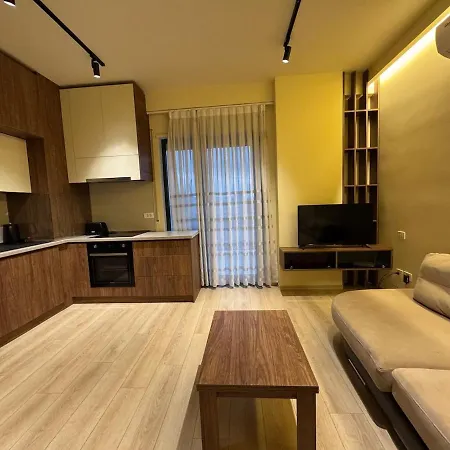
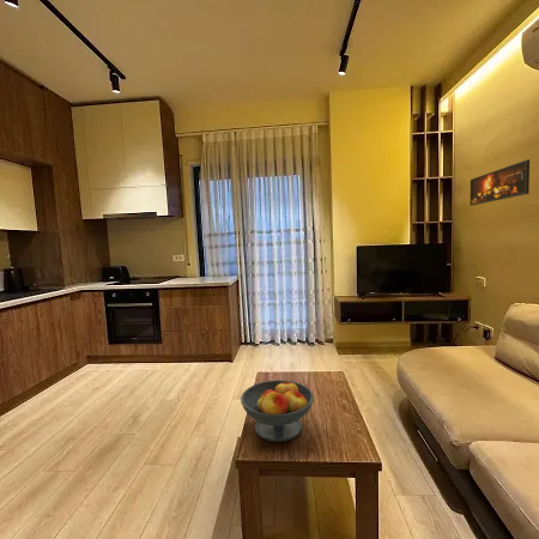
+ fruit bowl (277, 406)
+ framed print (495, 186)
